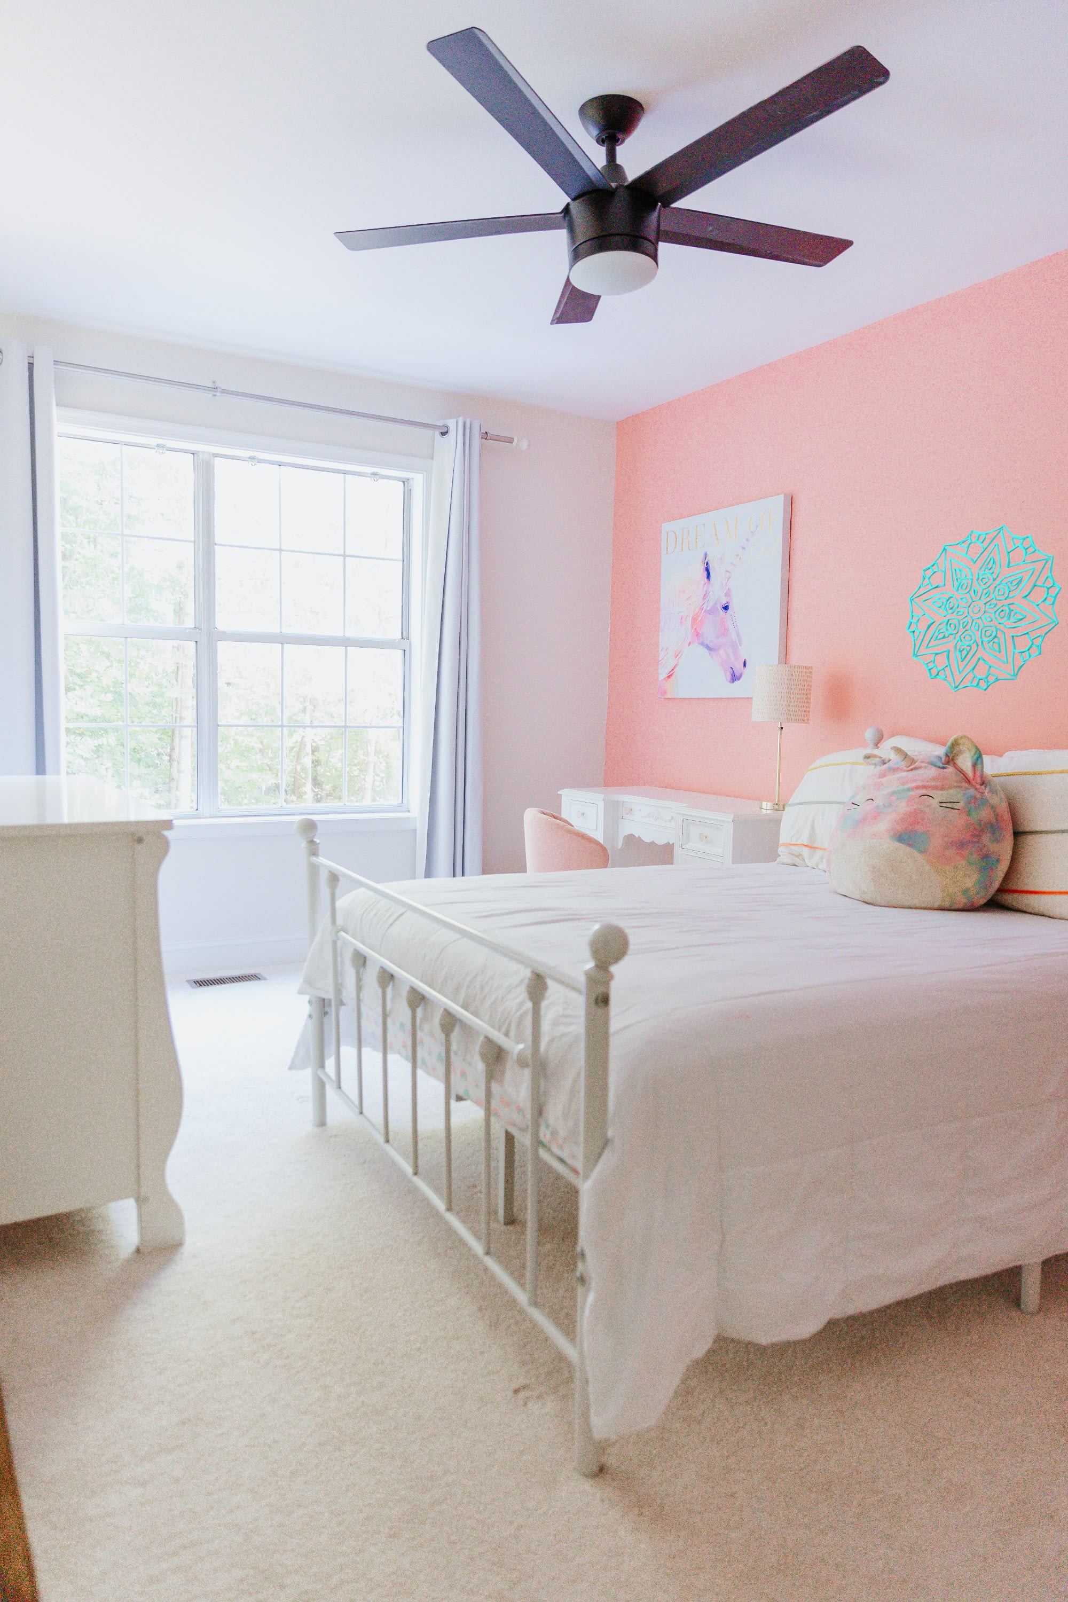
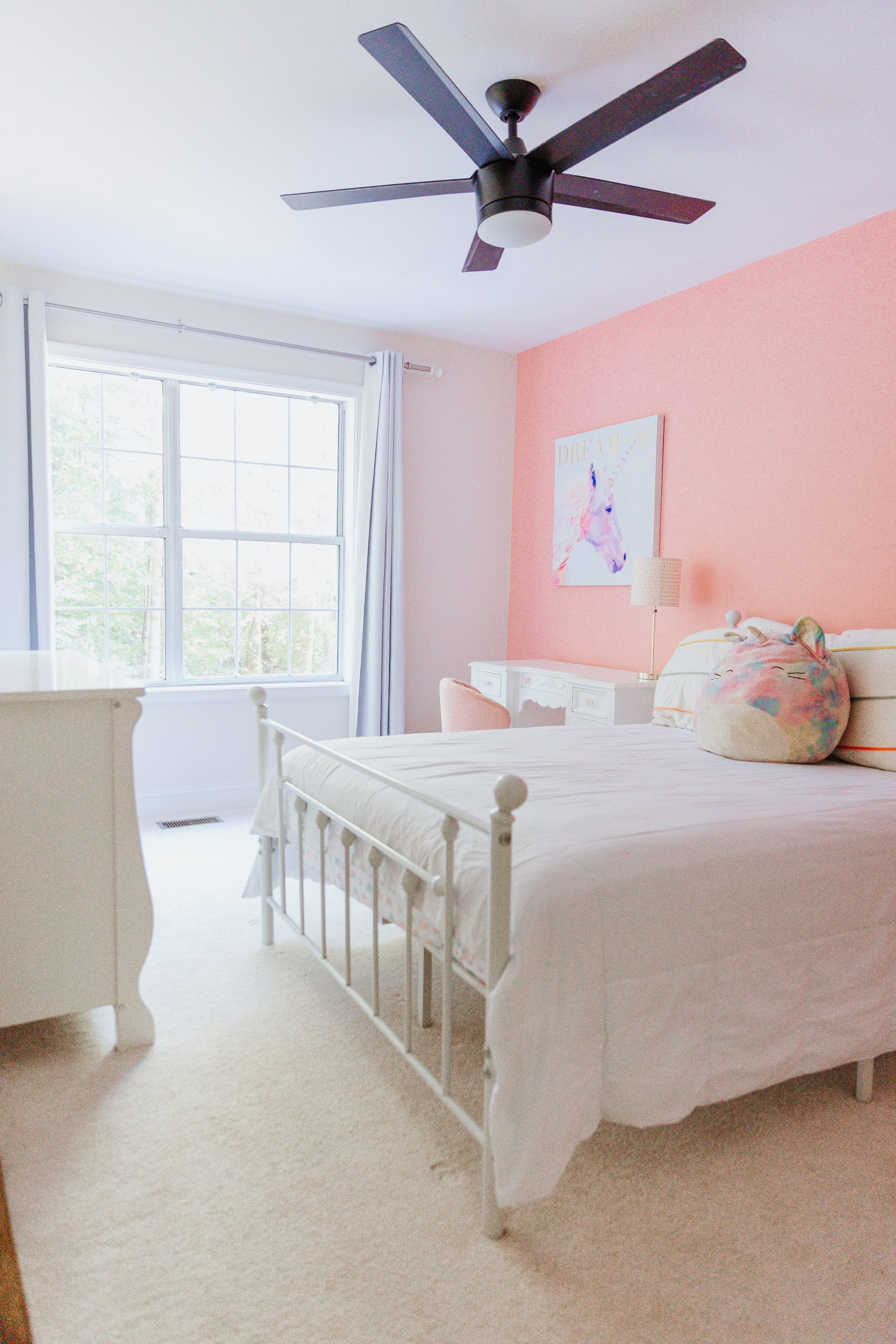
- wall decoration (979, 610)
